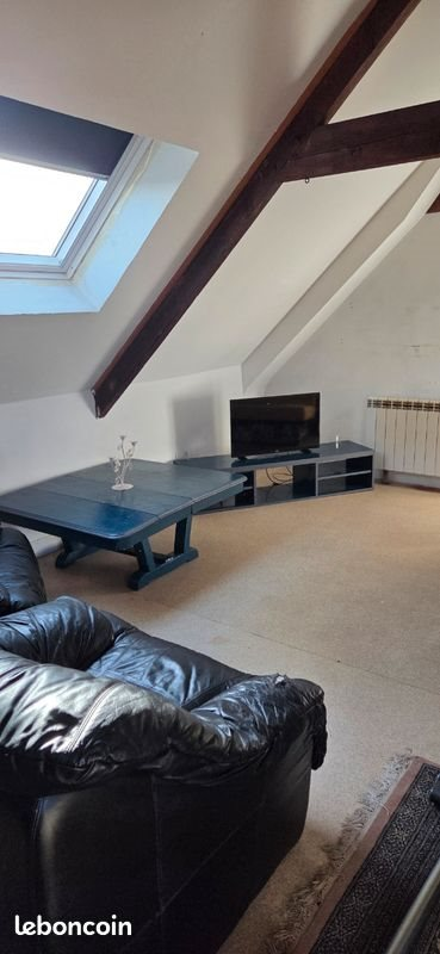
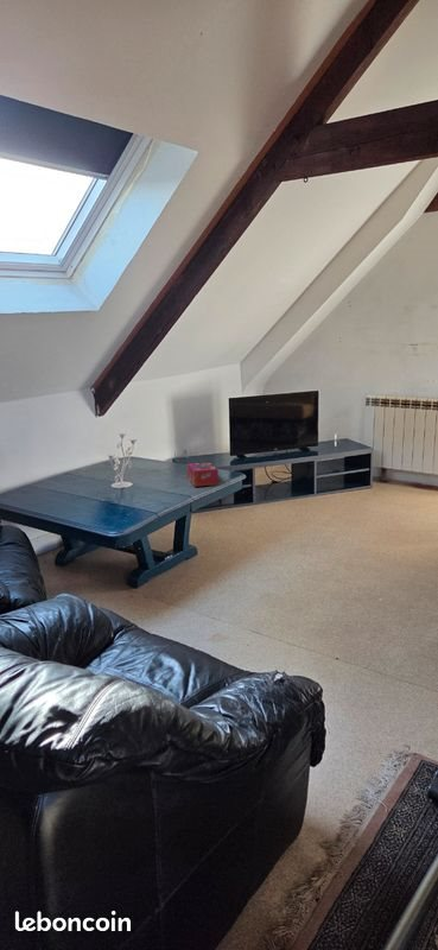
+ tissue box (202, 474)
